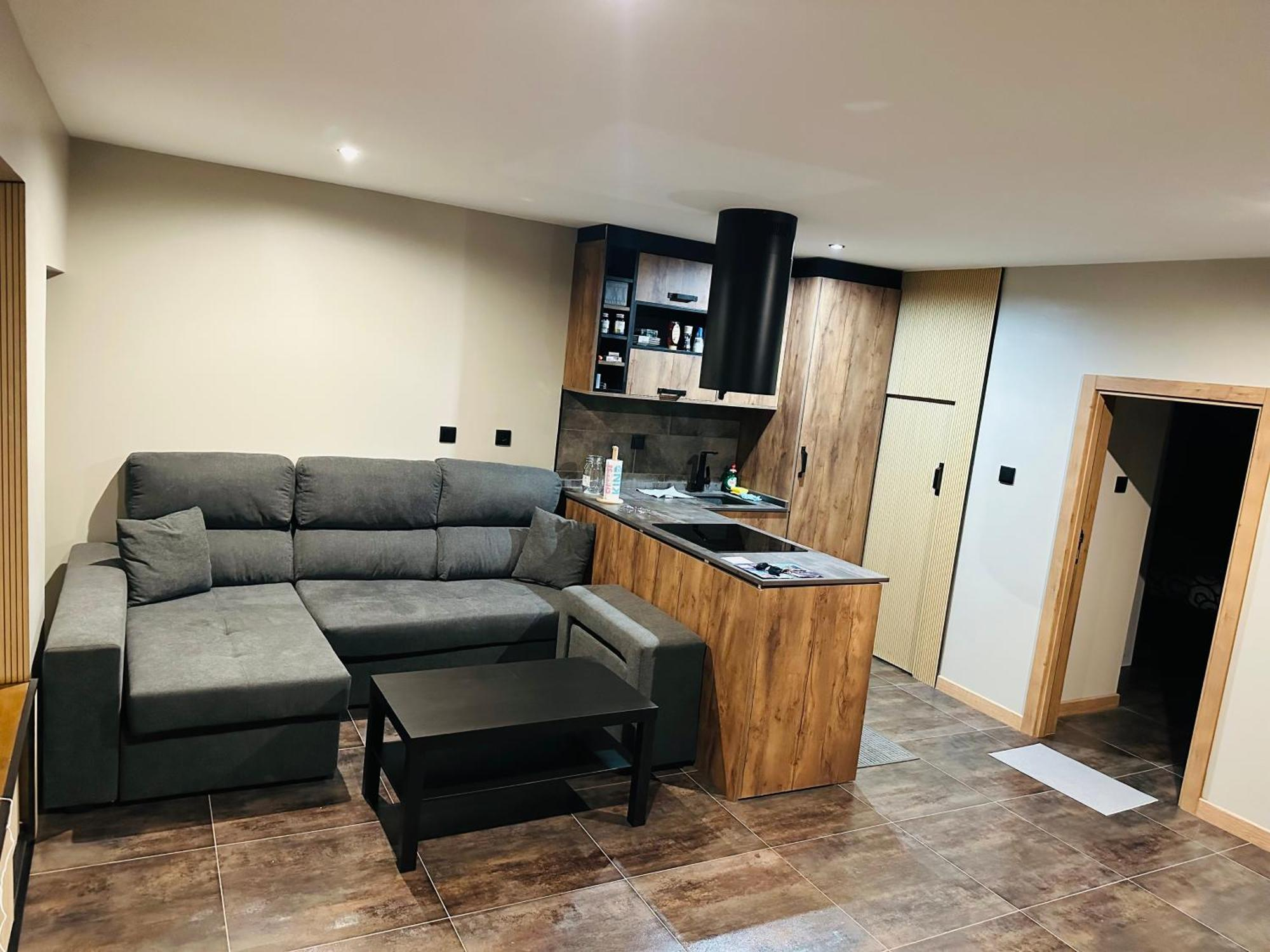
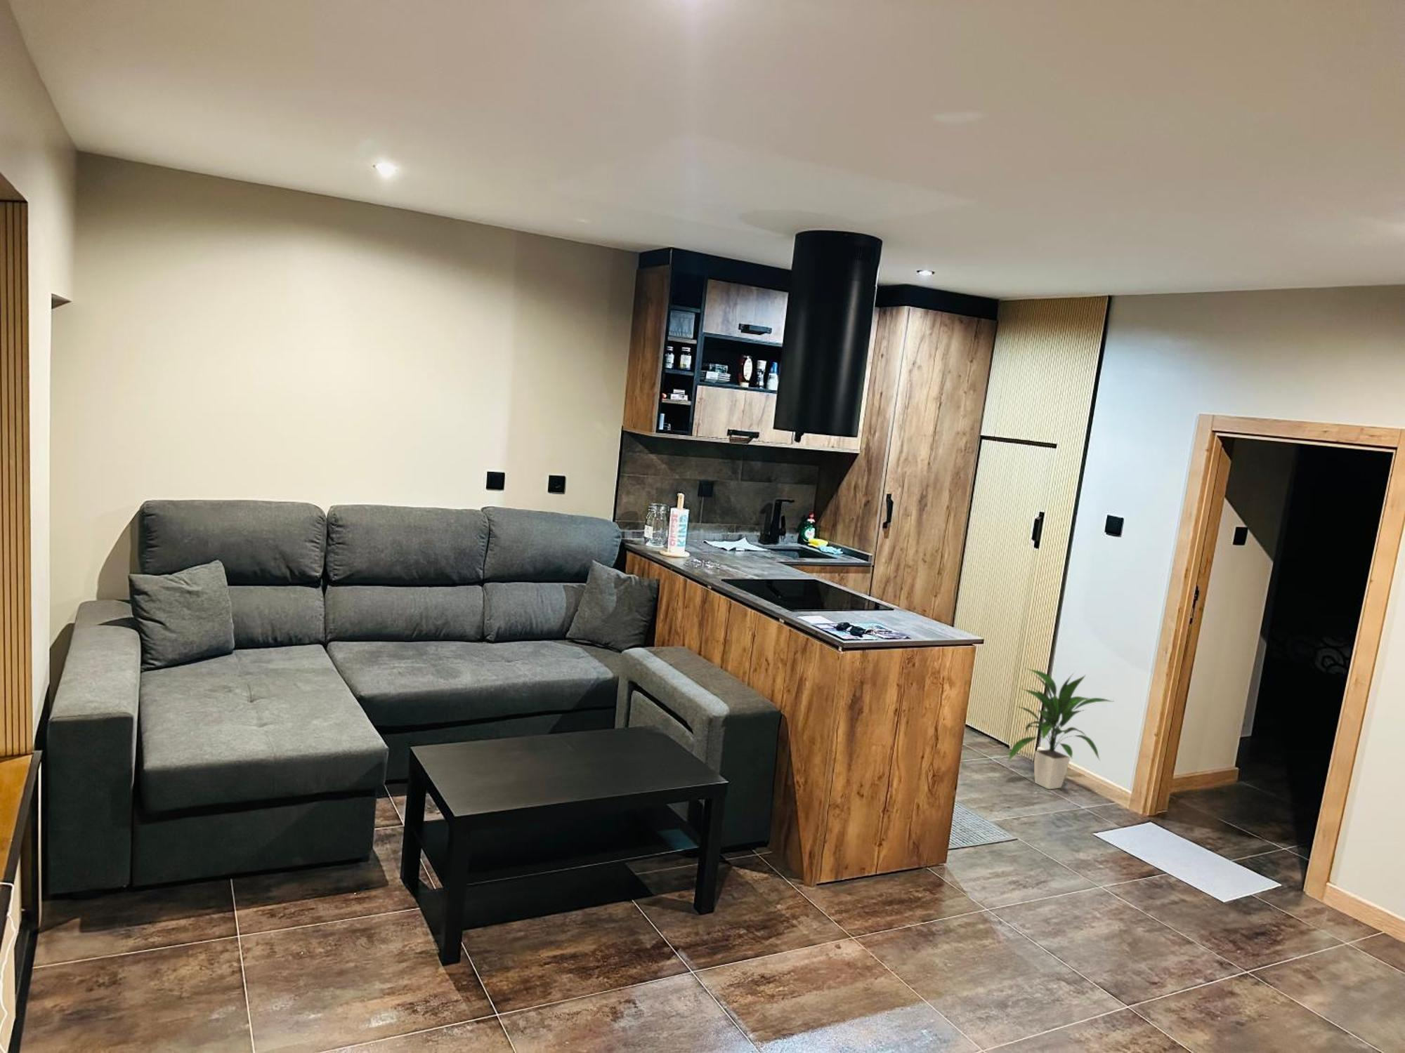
+ indoor plant (1052, 726)
